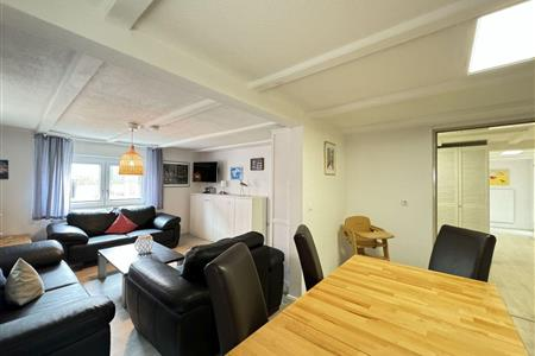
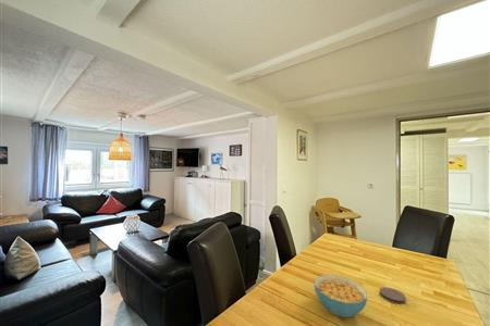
+ cereal bowl (339, 299)
+ coaster (392, 294)
